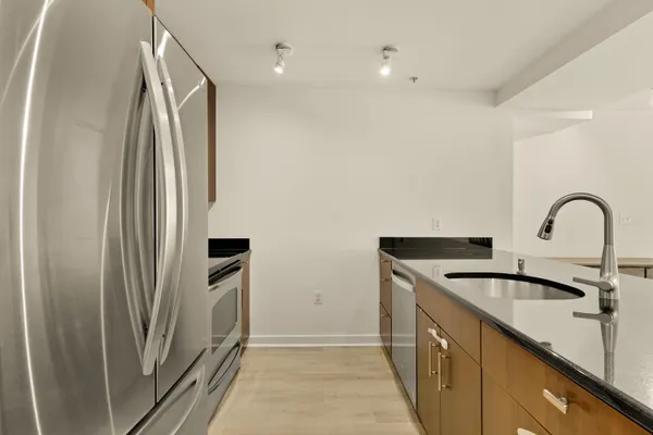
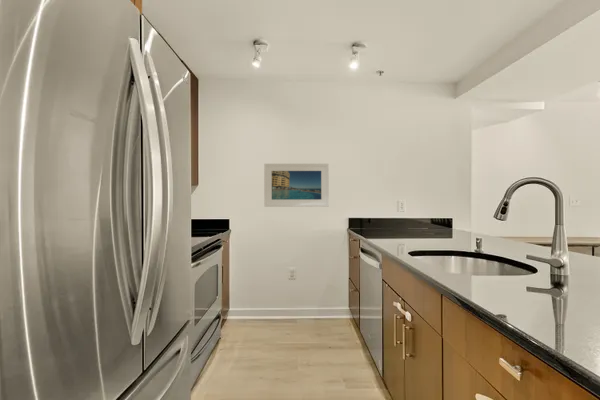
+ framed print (296, 185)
